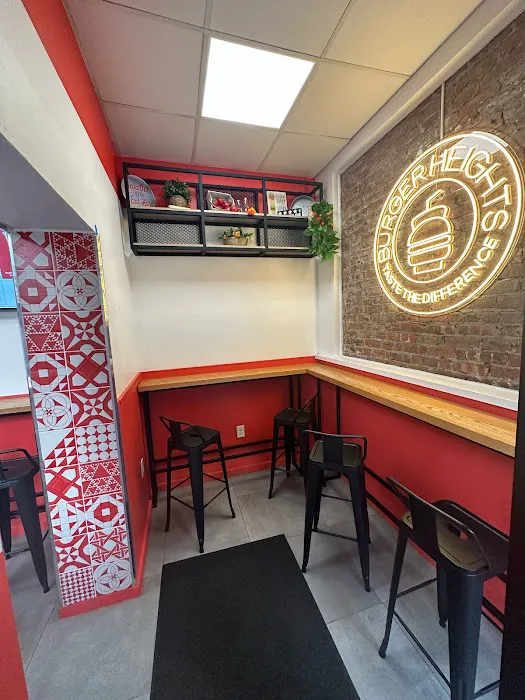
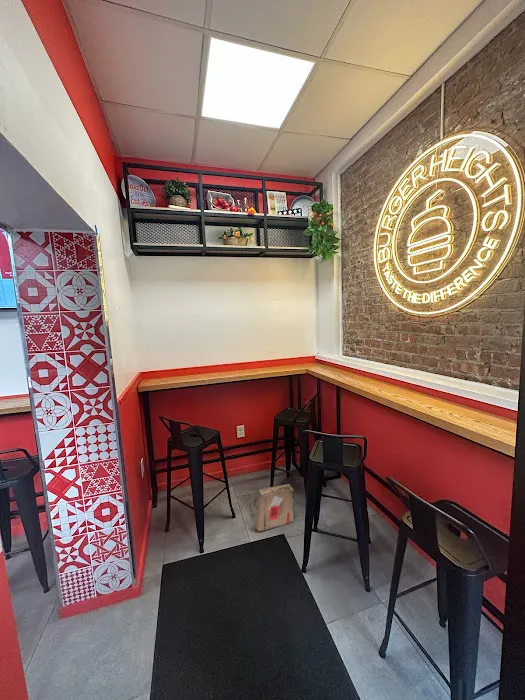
+ cardboard box (271, 506)
